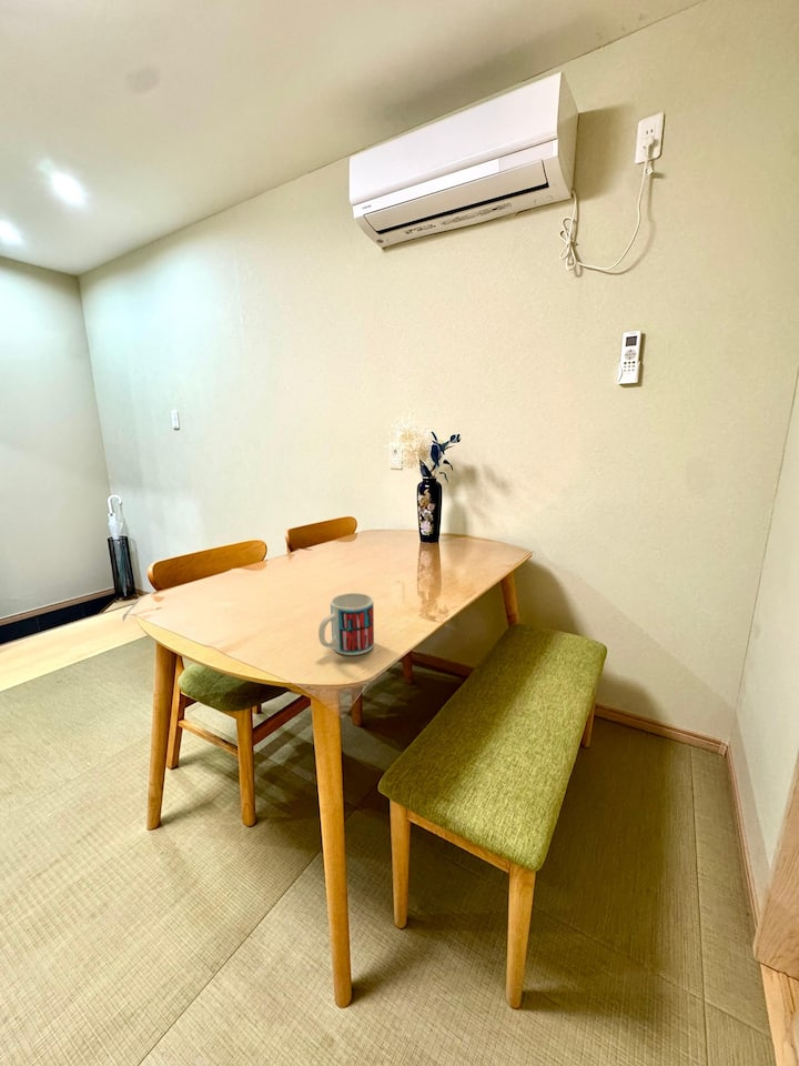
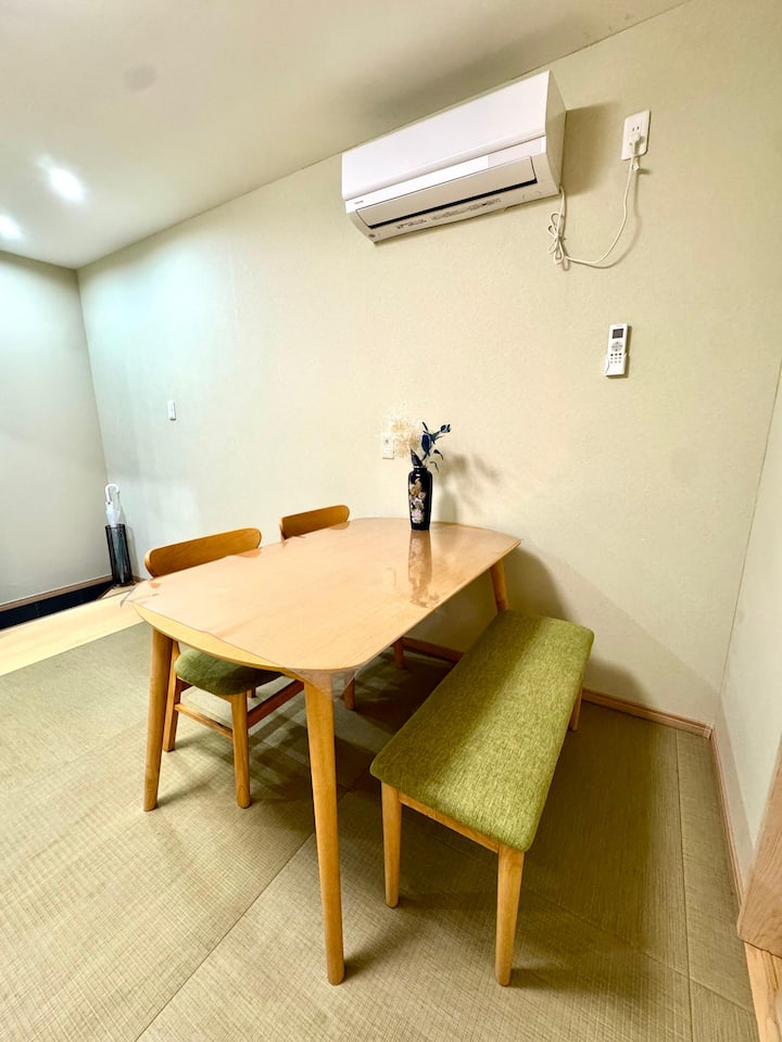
- mug (347, 625)
